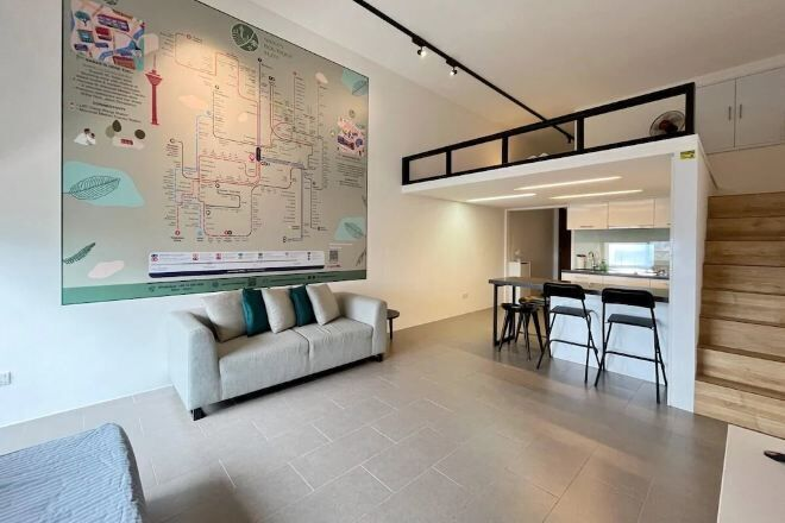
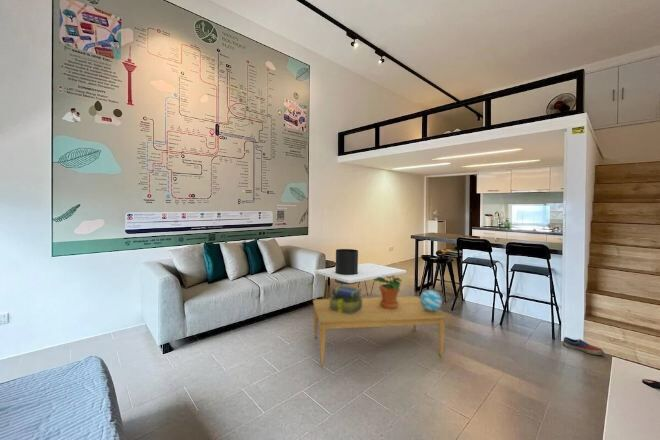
+ stack of books (346, 298)
+ potted plant (388, 292)
+ coffee table (374, 326)
+ decorative ball (430, 300)
+ side table (361, 277)
+ shoe (582, 344)
